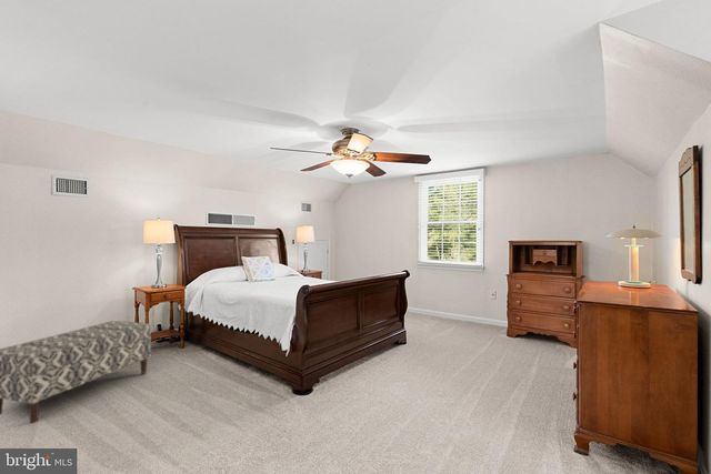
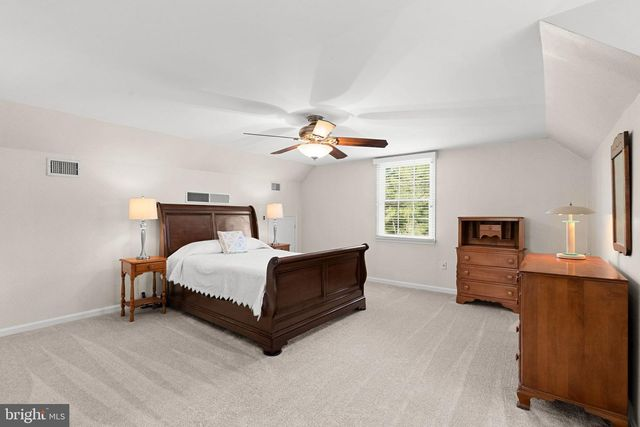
- bench (80, 363)
